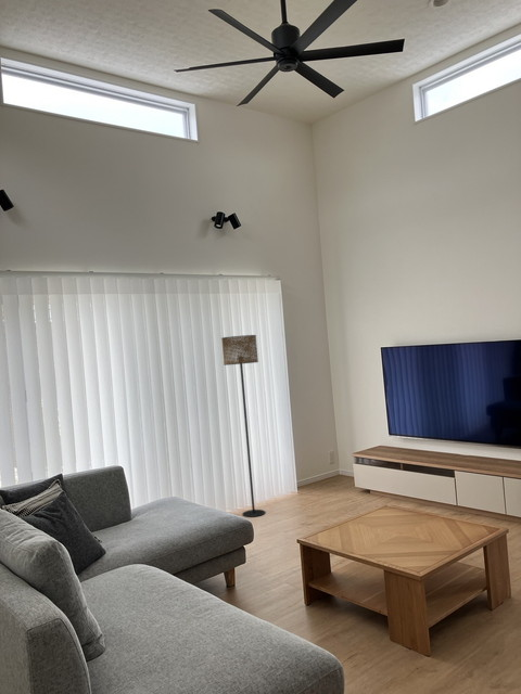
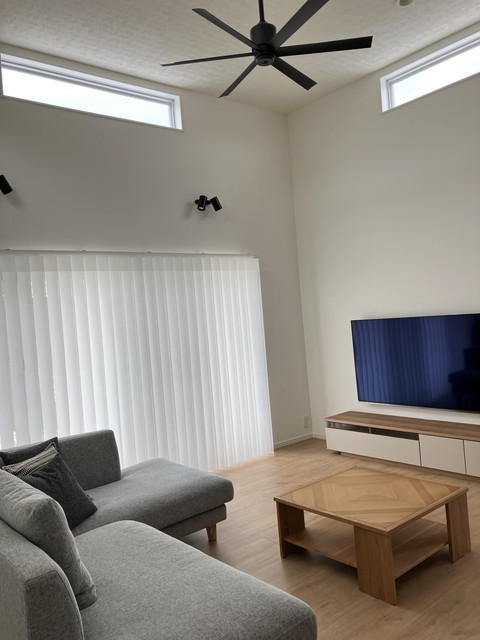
- floor lamp (245, 424)
